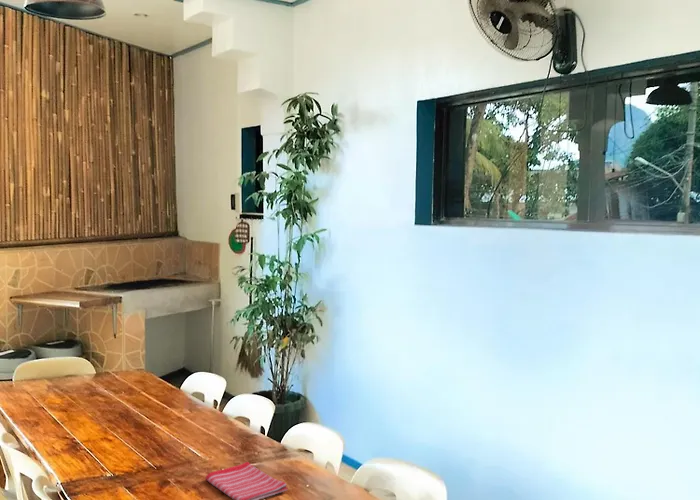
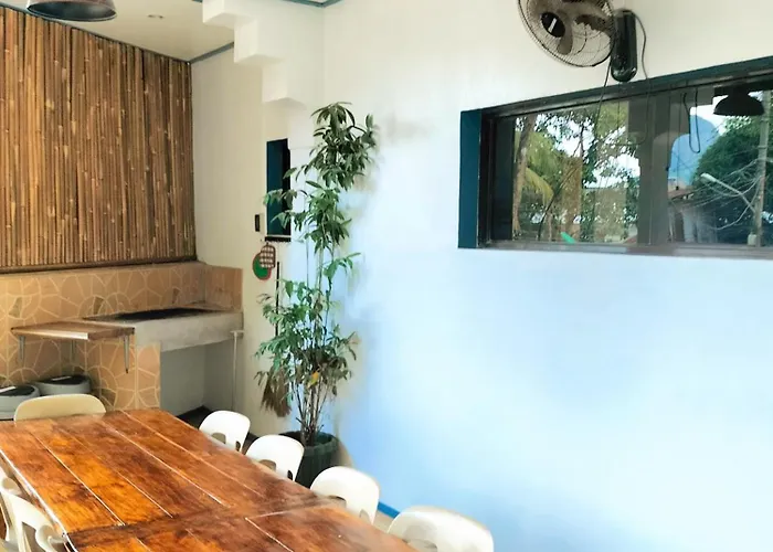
- dish towel (245, 481)
